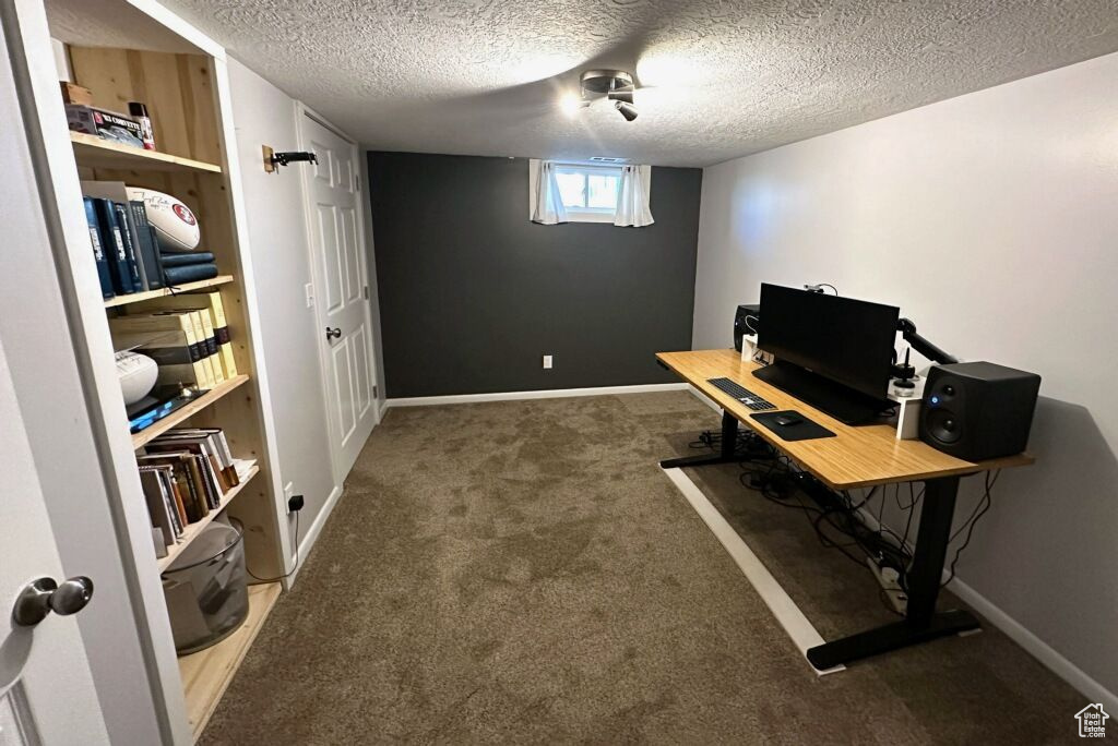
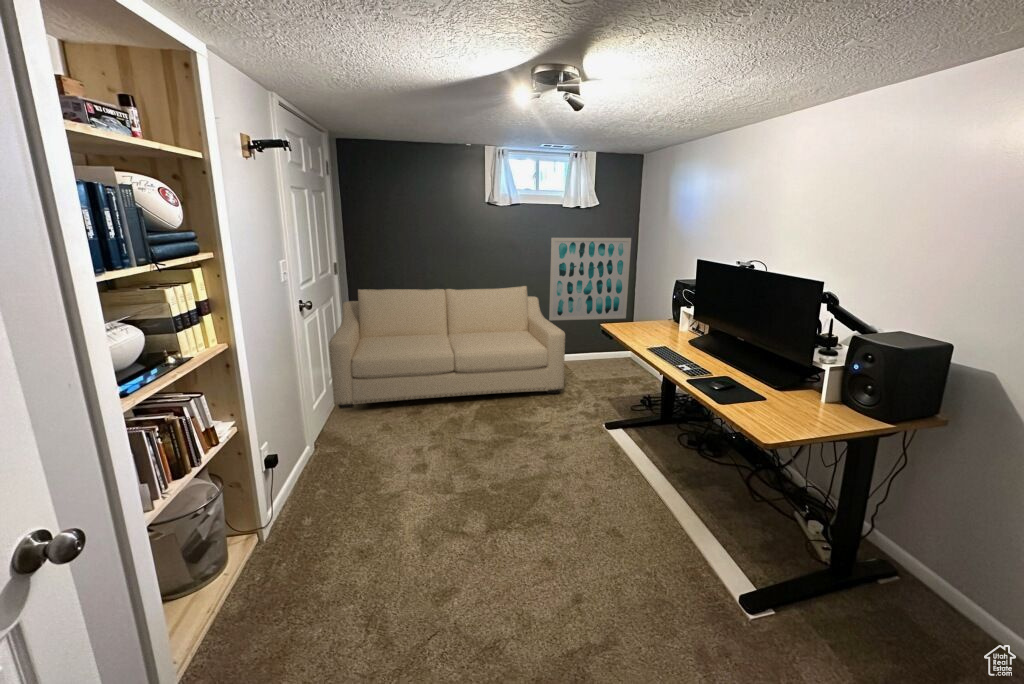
+ wall art (589, 279)
+ sofa (449, 339)
